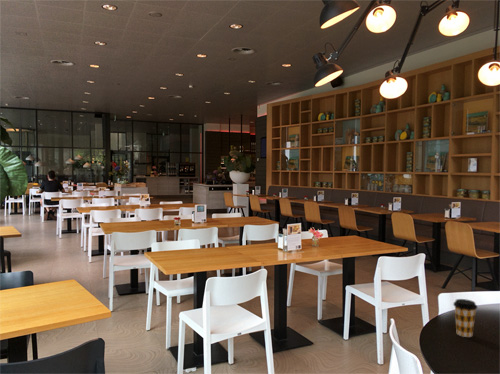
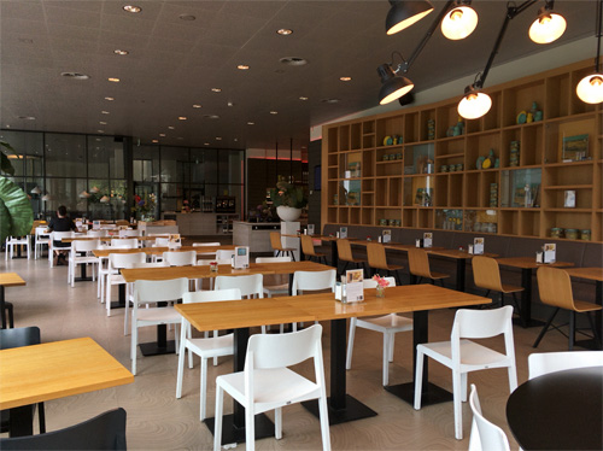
- coffee cup (464, 318)
